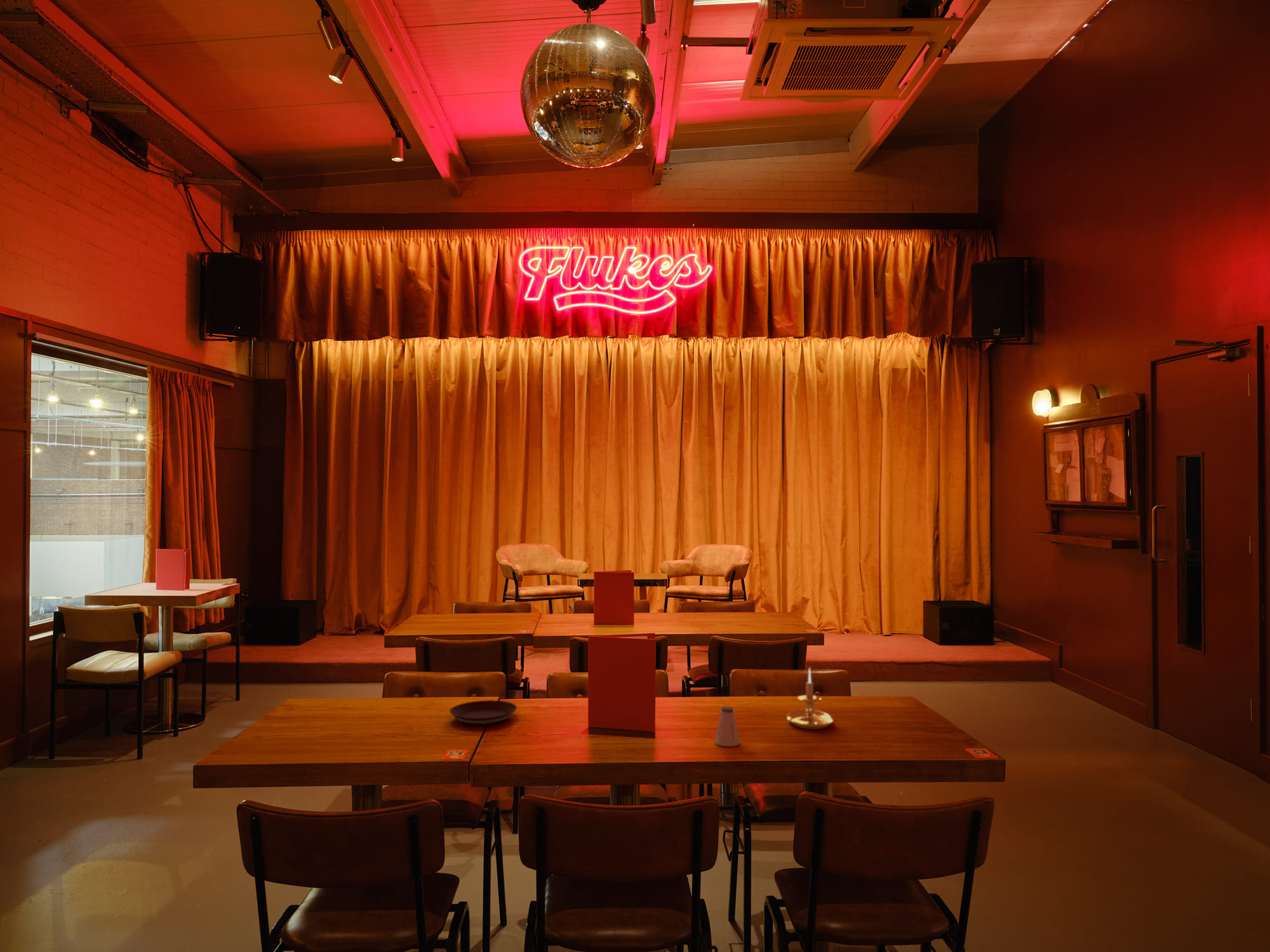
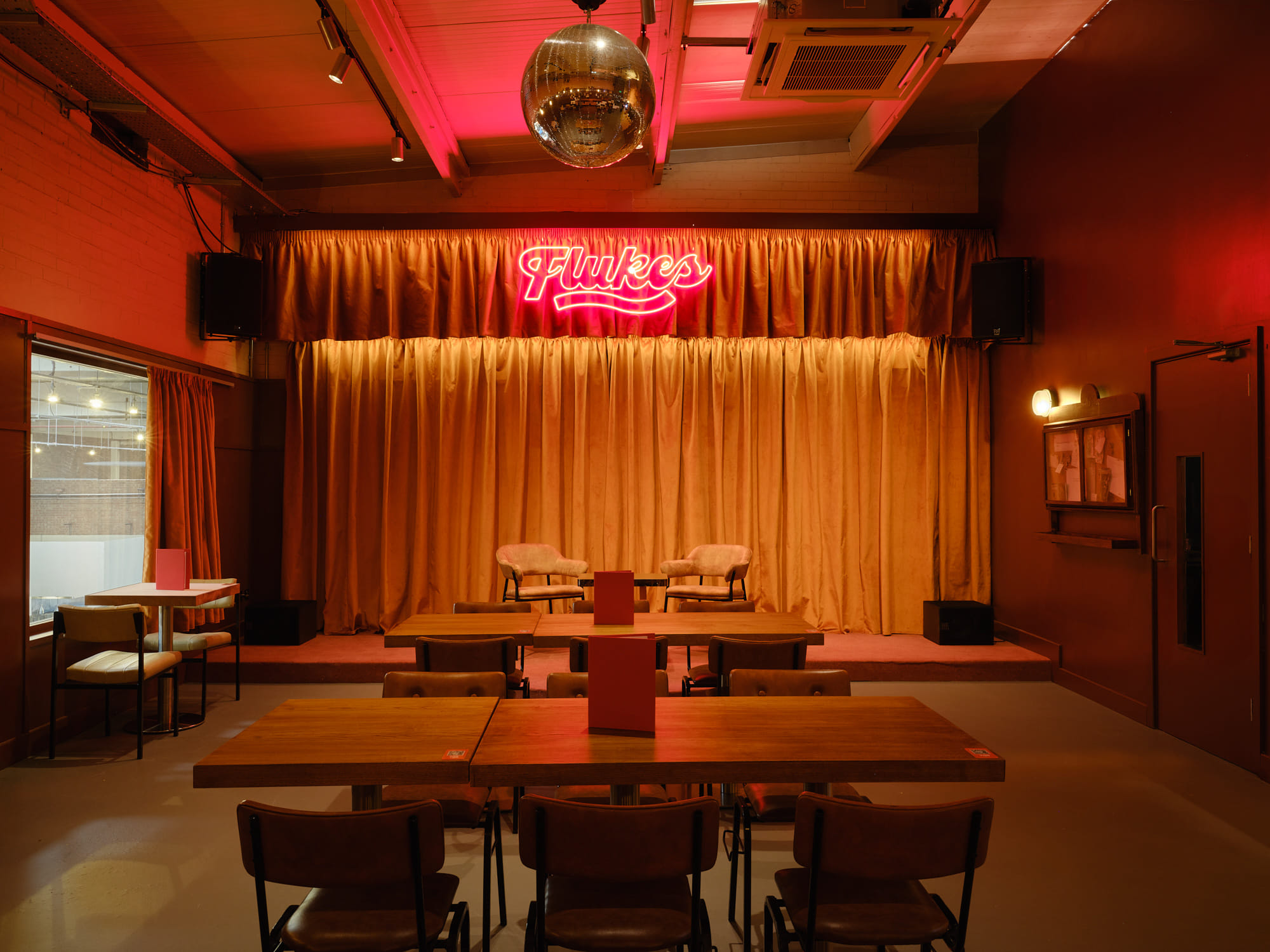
- plate (483, 713)
- candle holder (810, 696)
- saltshaker (727, 725)
